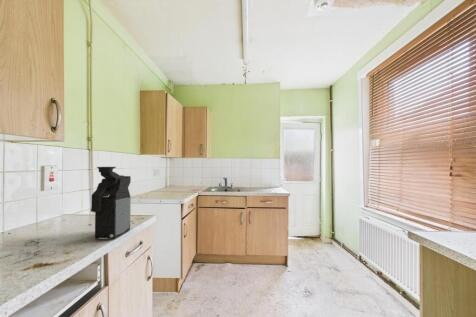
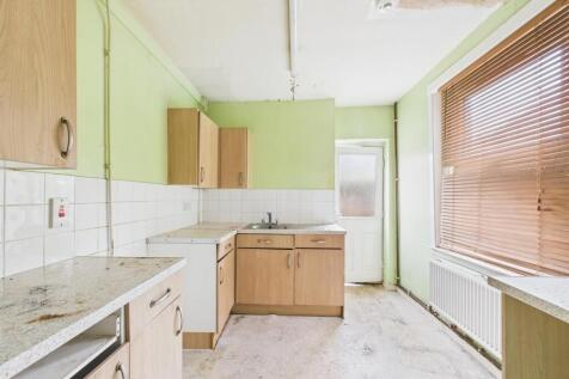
- coffee maker (112, 200)
